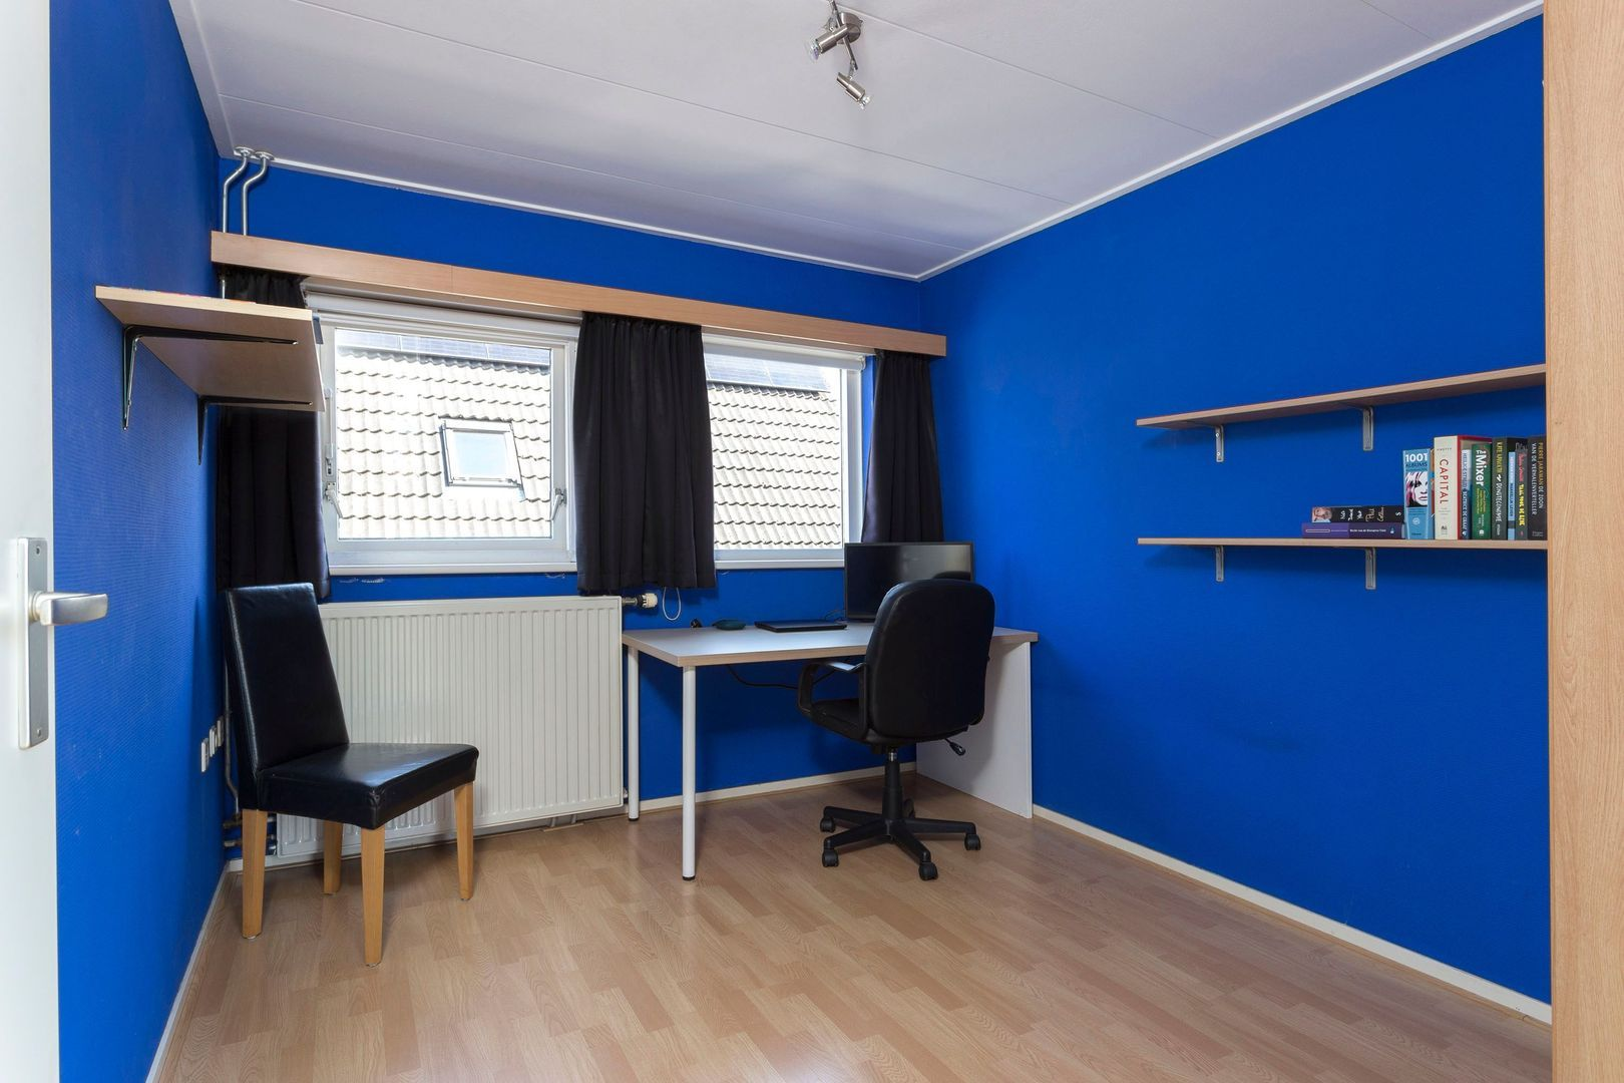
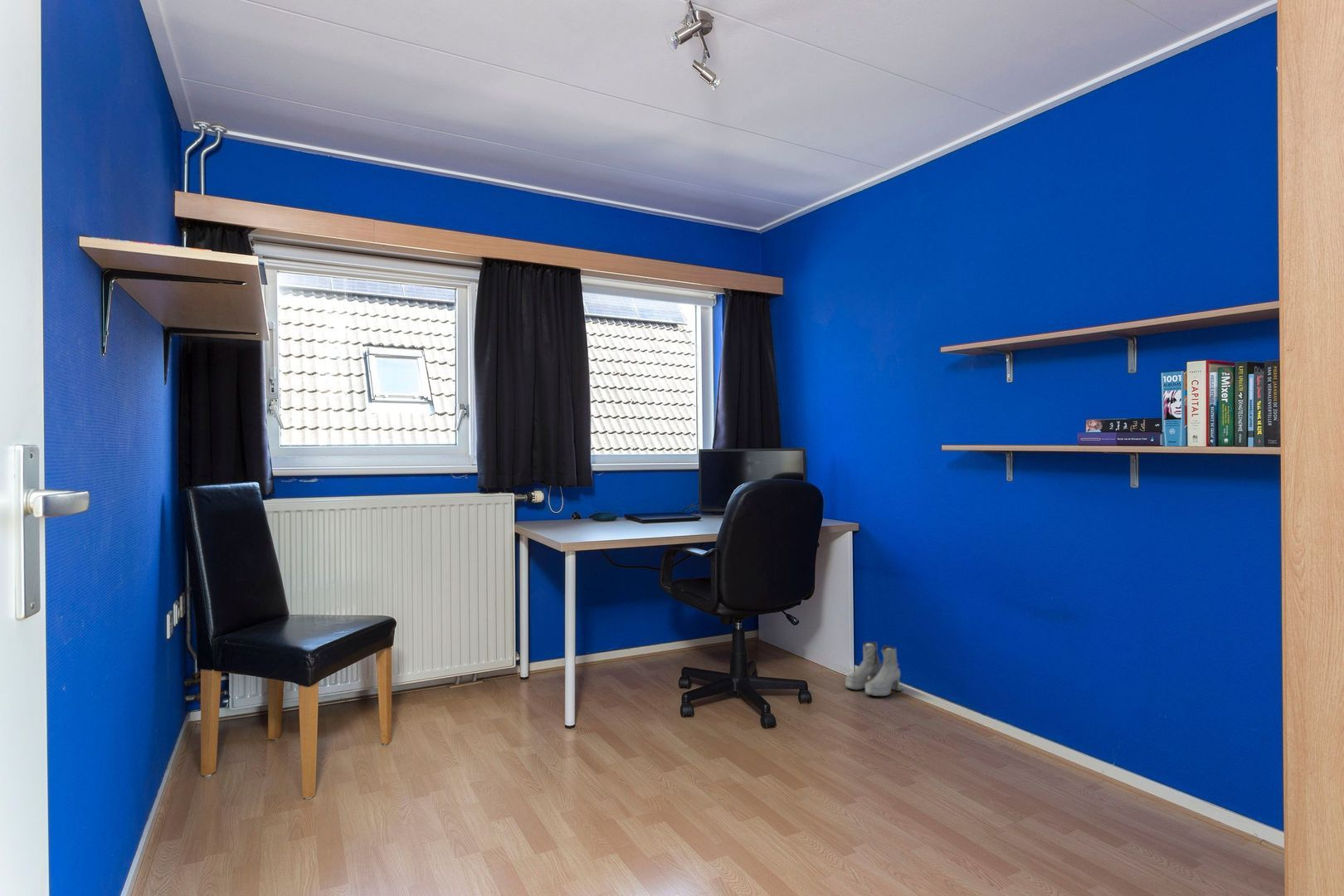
+ boots (874, 667)
